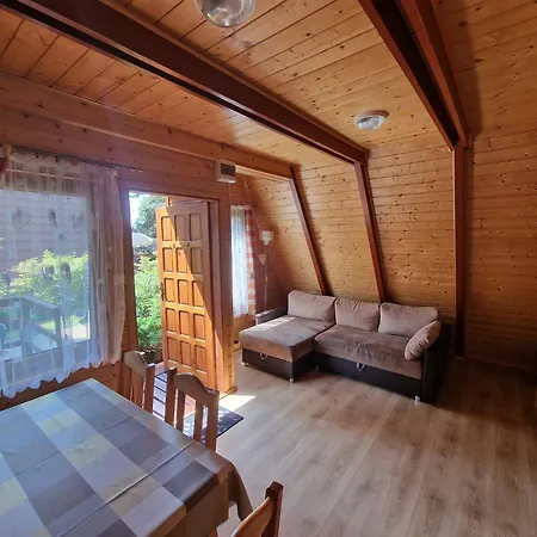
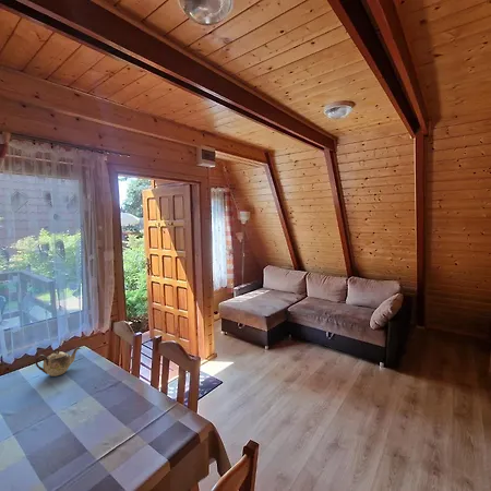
+ teapot (59, 359)
